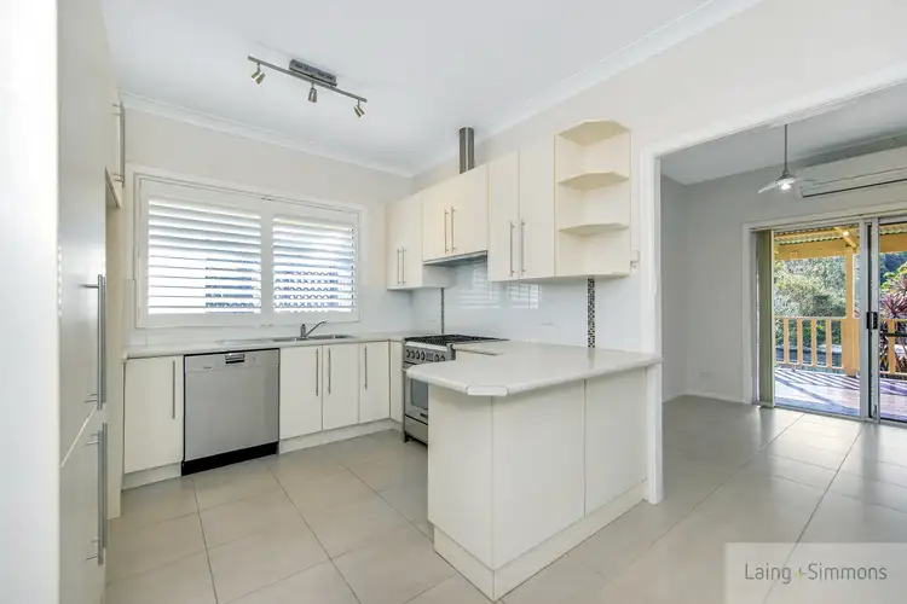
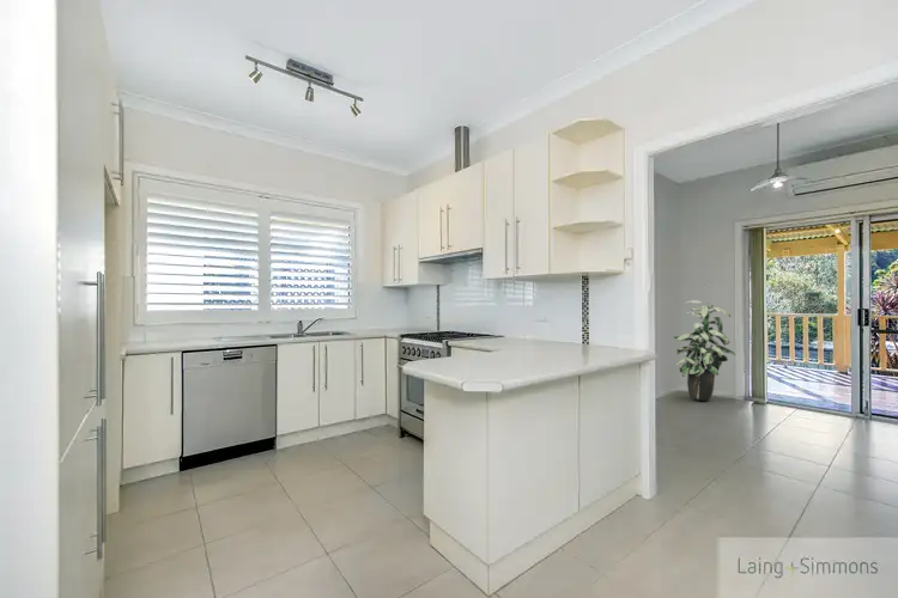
+ indoor plant (700, 349)
